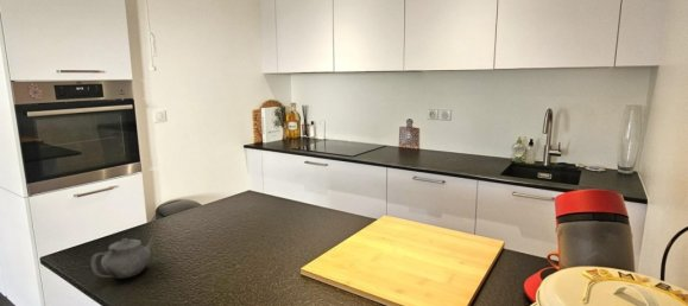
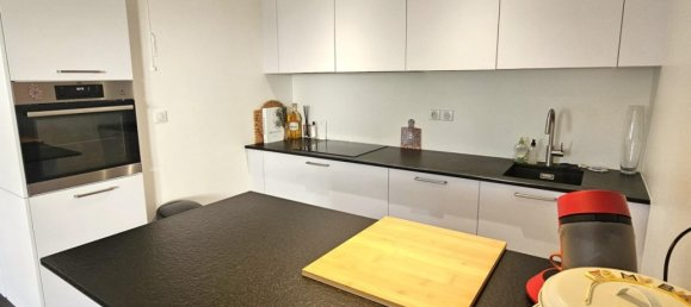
- teapot (128, 255)
